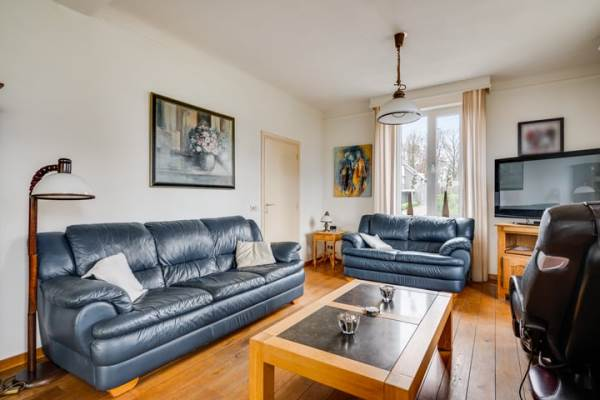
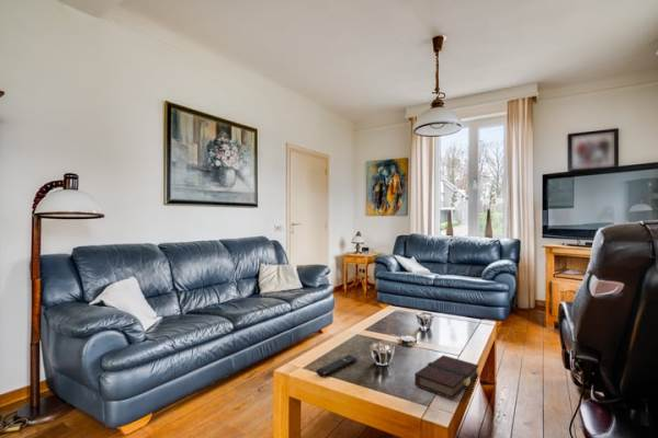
+ remote control (337, 365)
+ book (447, 374)
